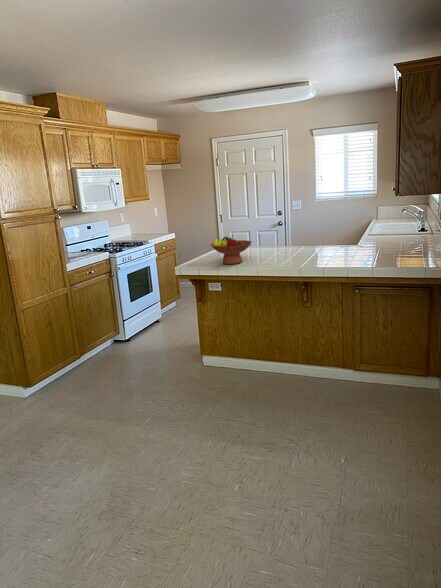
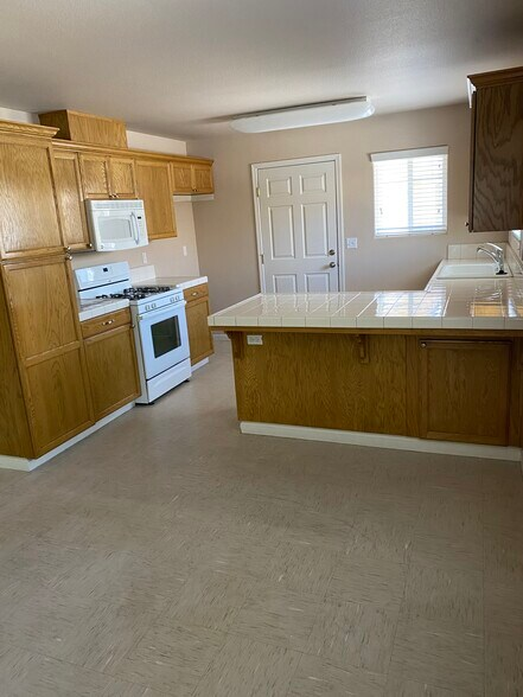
- fruit bowl (231, 249)
